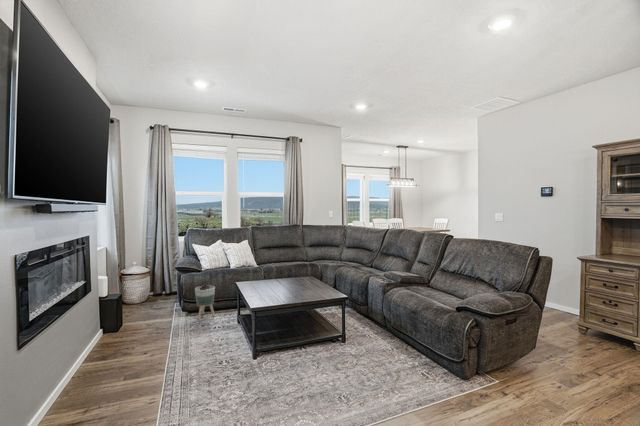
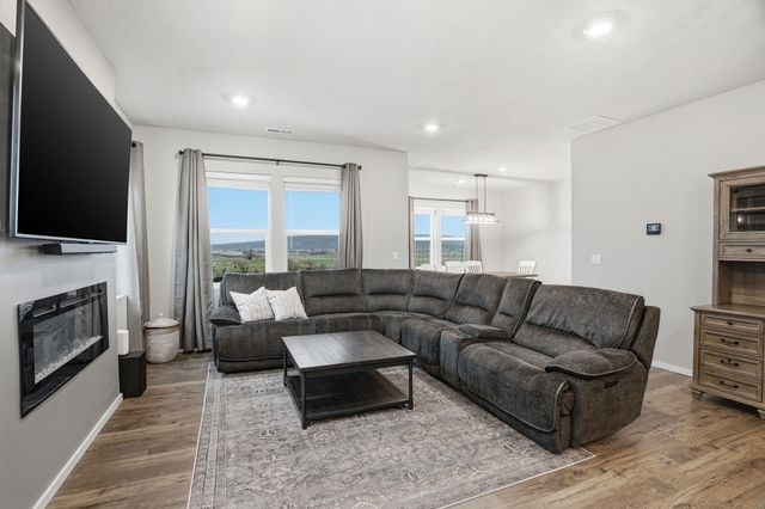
- planter (205, 302)
